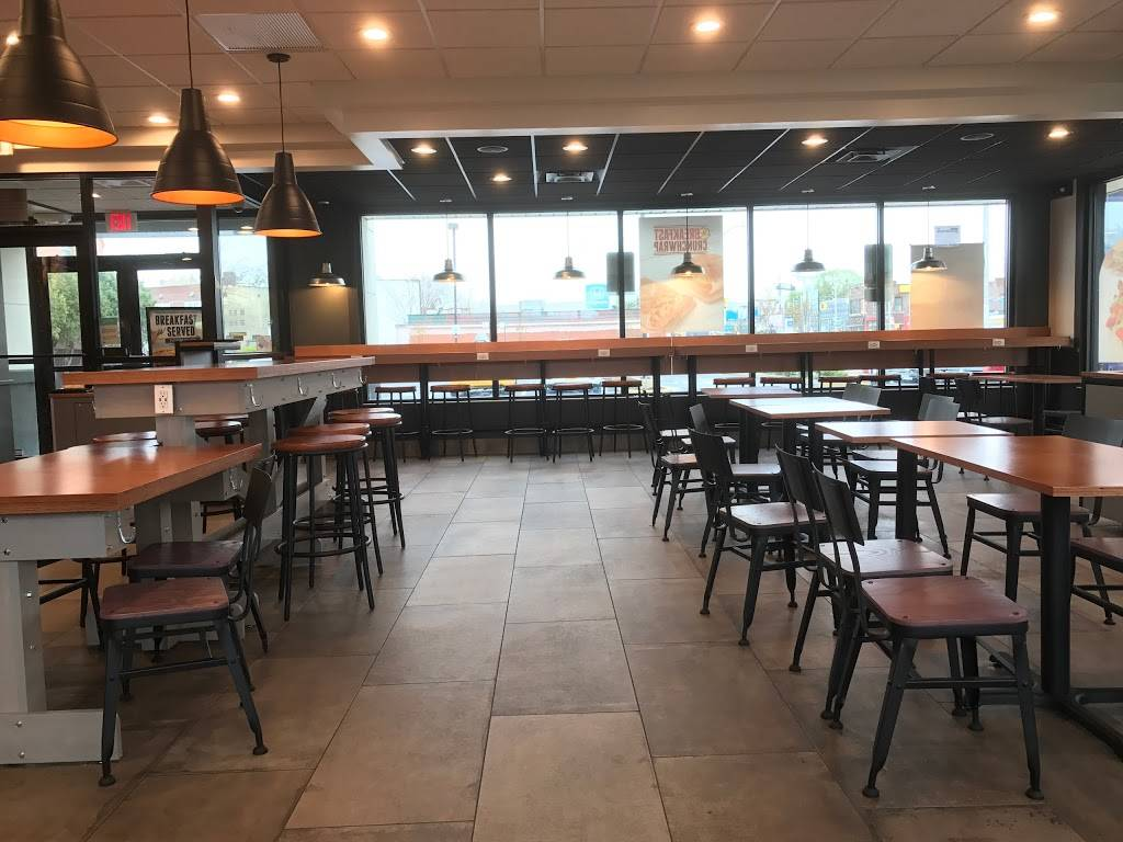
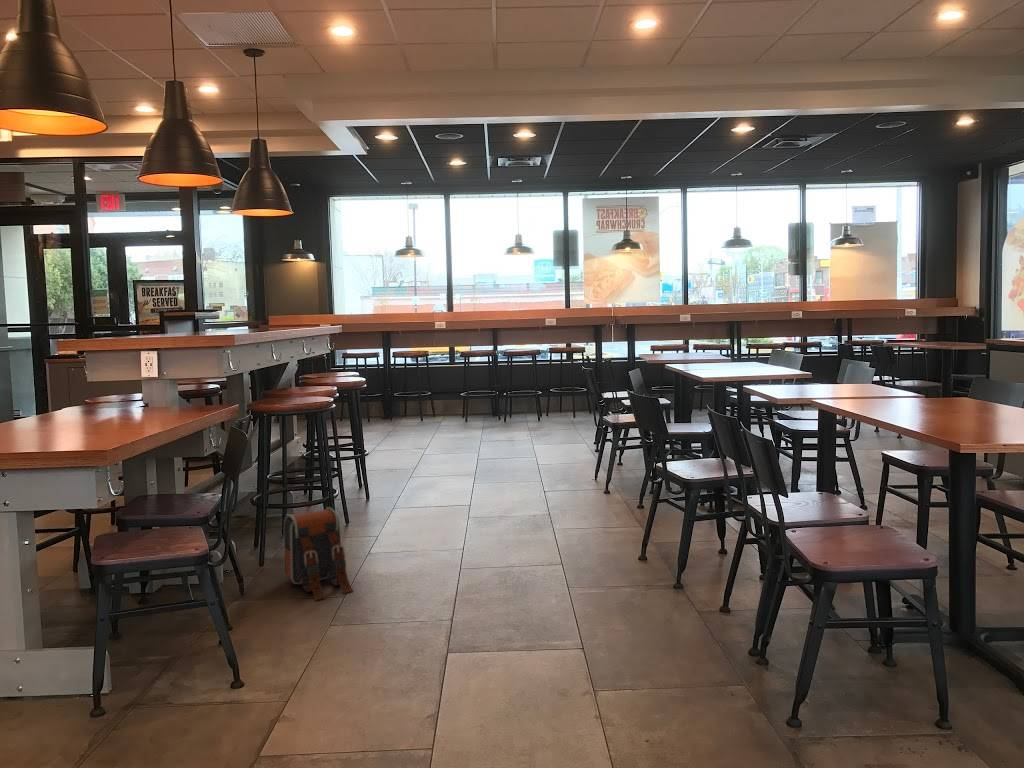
+ backpack (315, 547)
